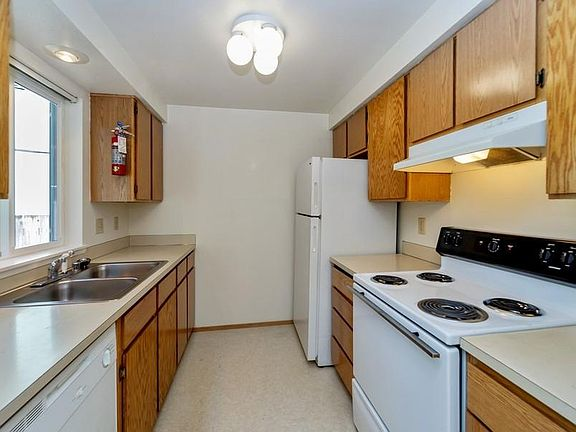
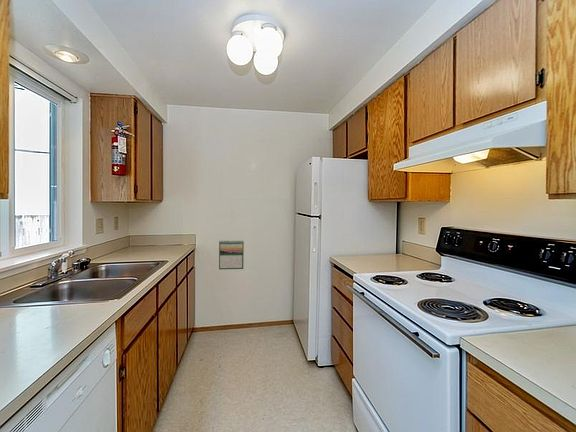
+ calendar (231, 254)
